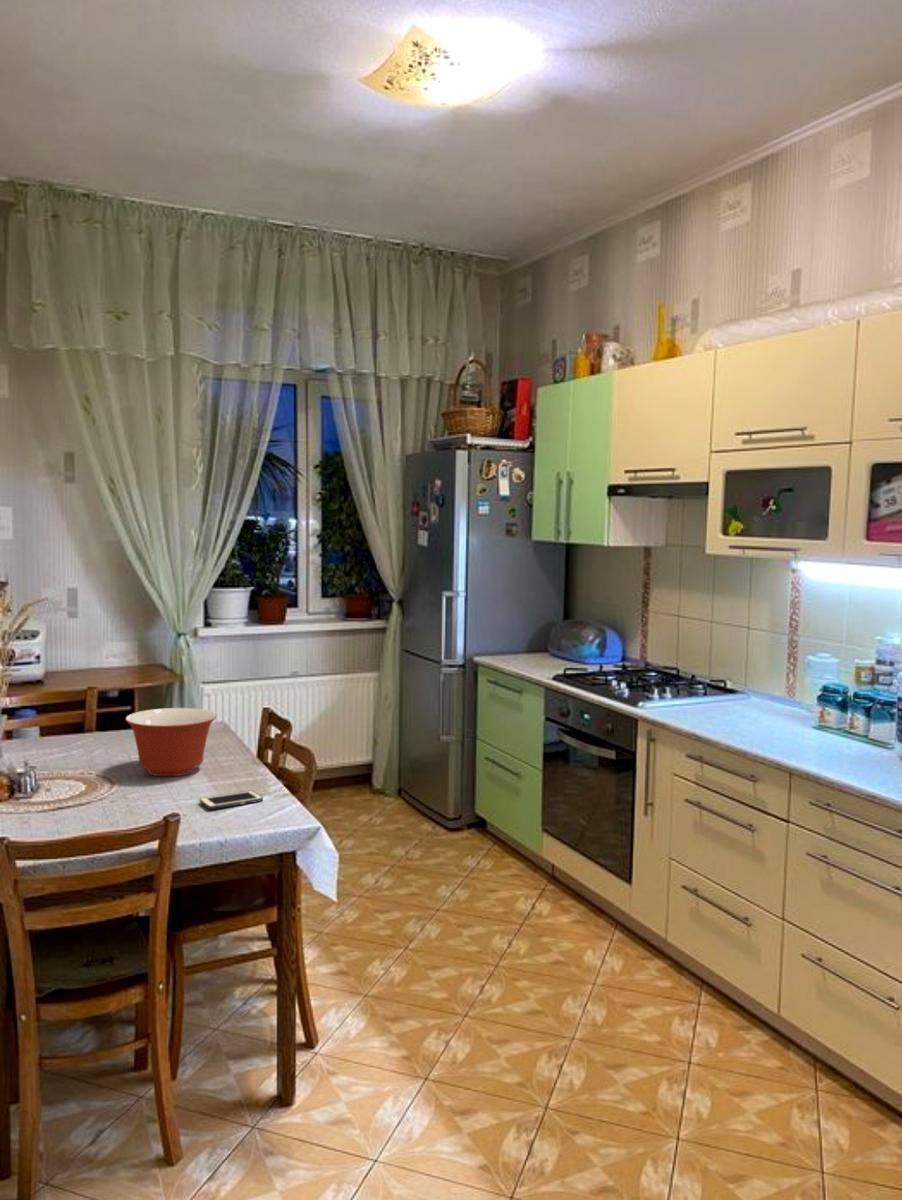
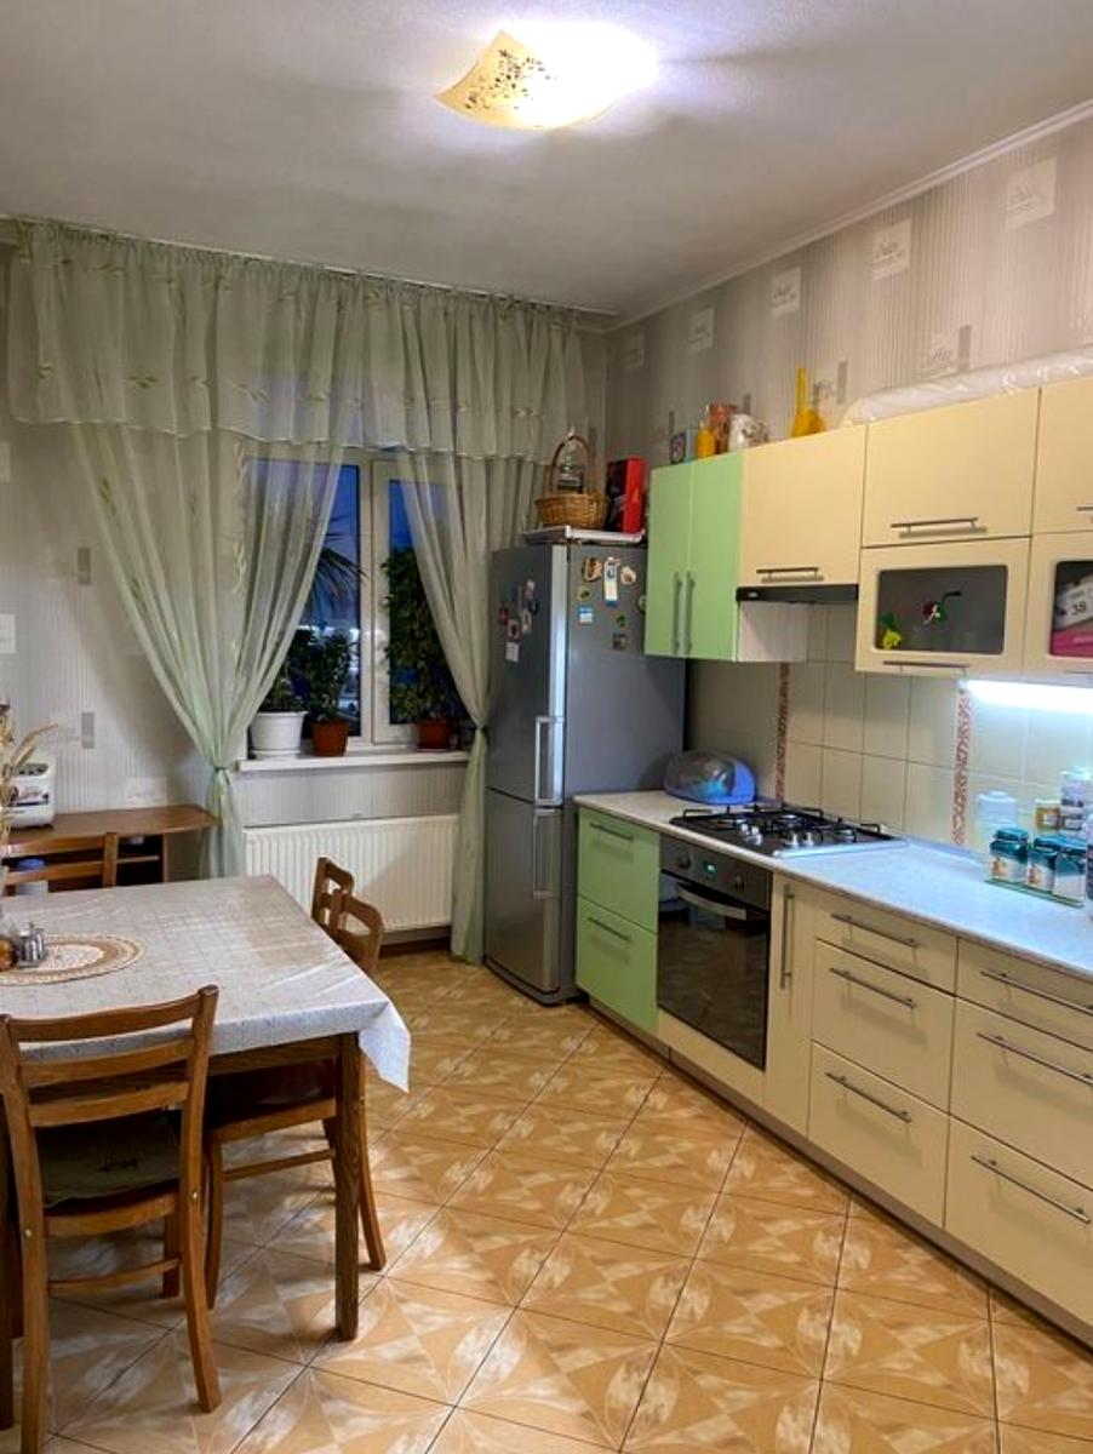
- cell phone (231, 799)
- mixing bowl (171, 743)
